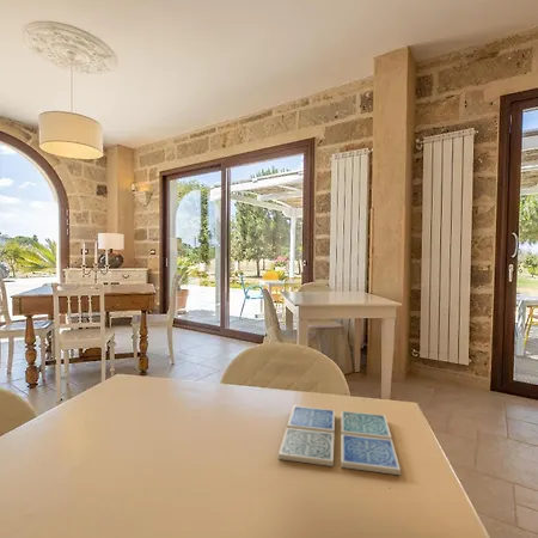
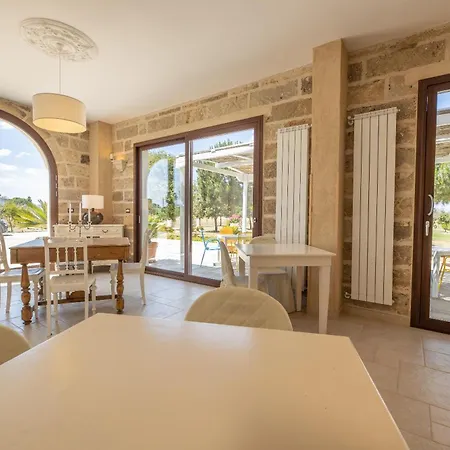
- drink coaster (341, 434)
